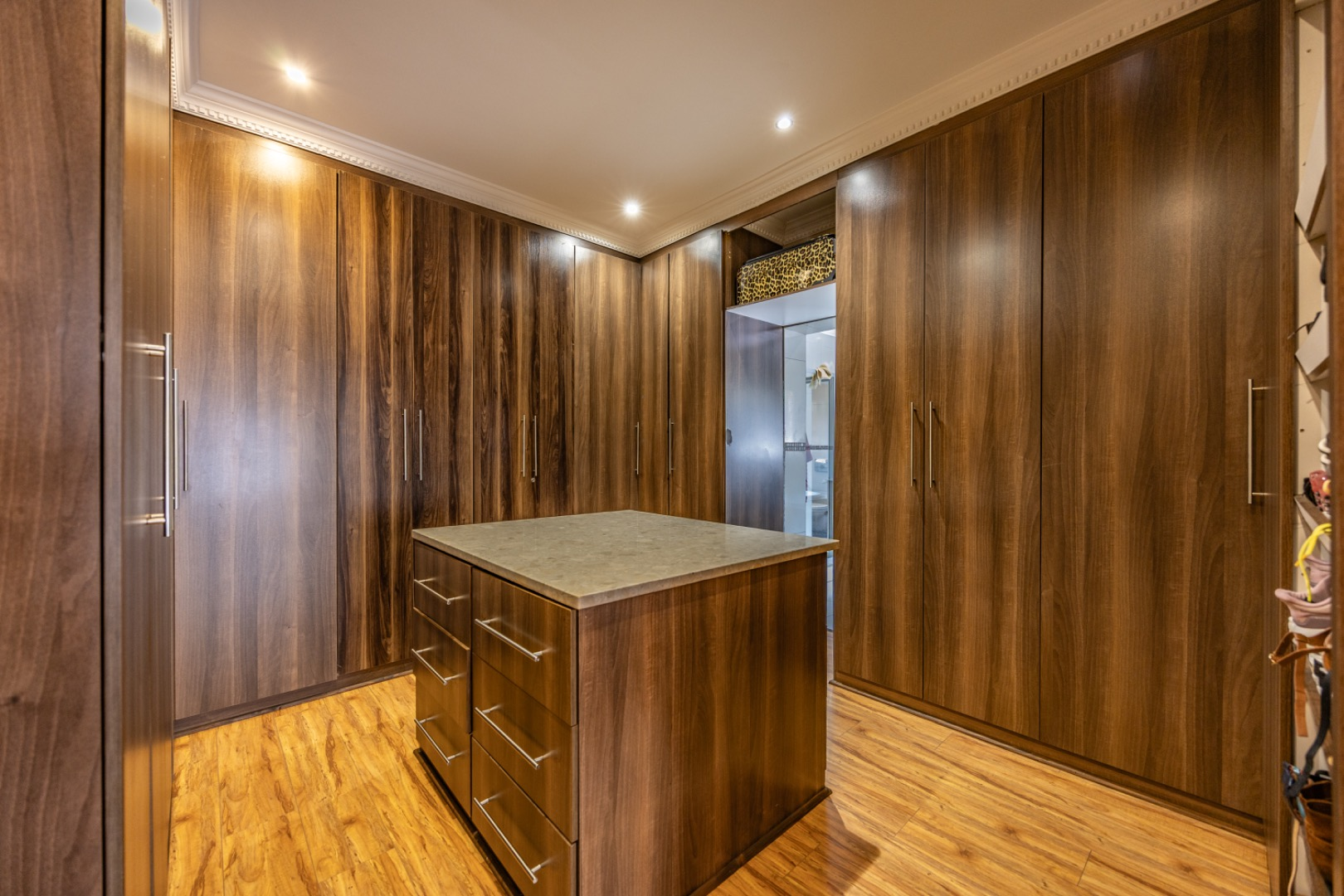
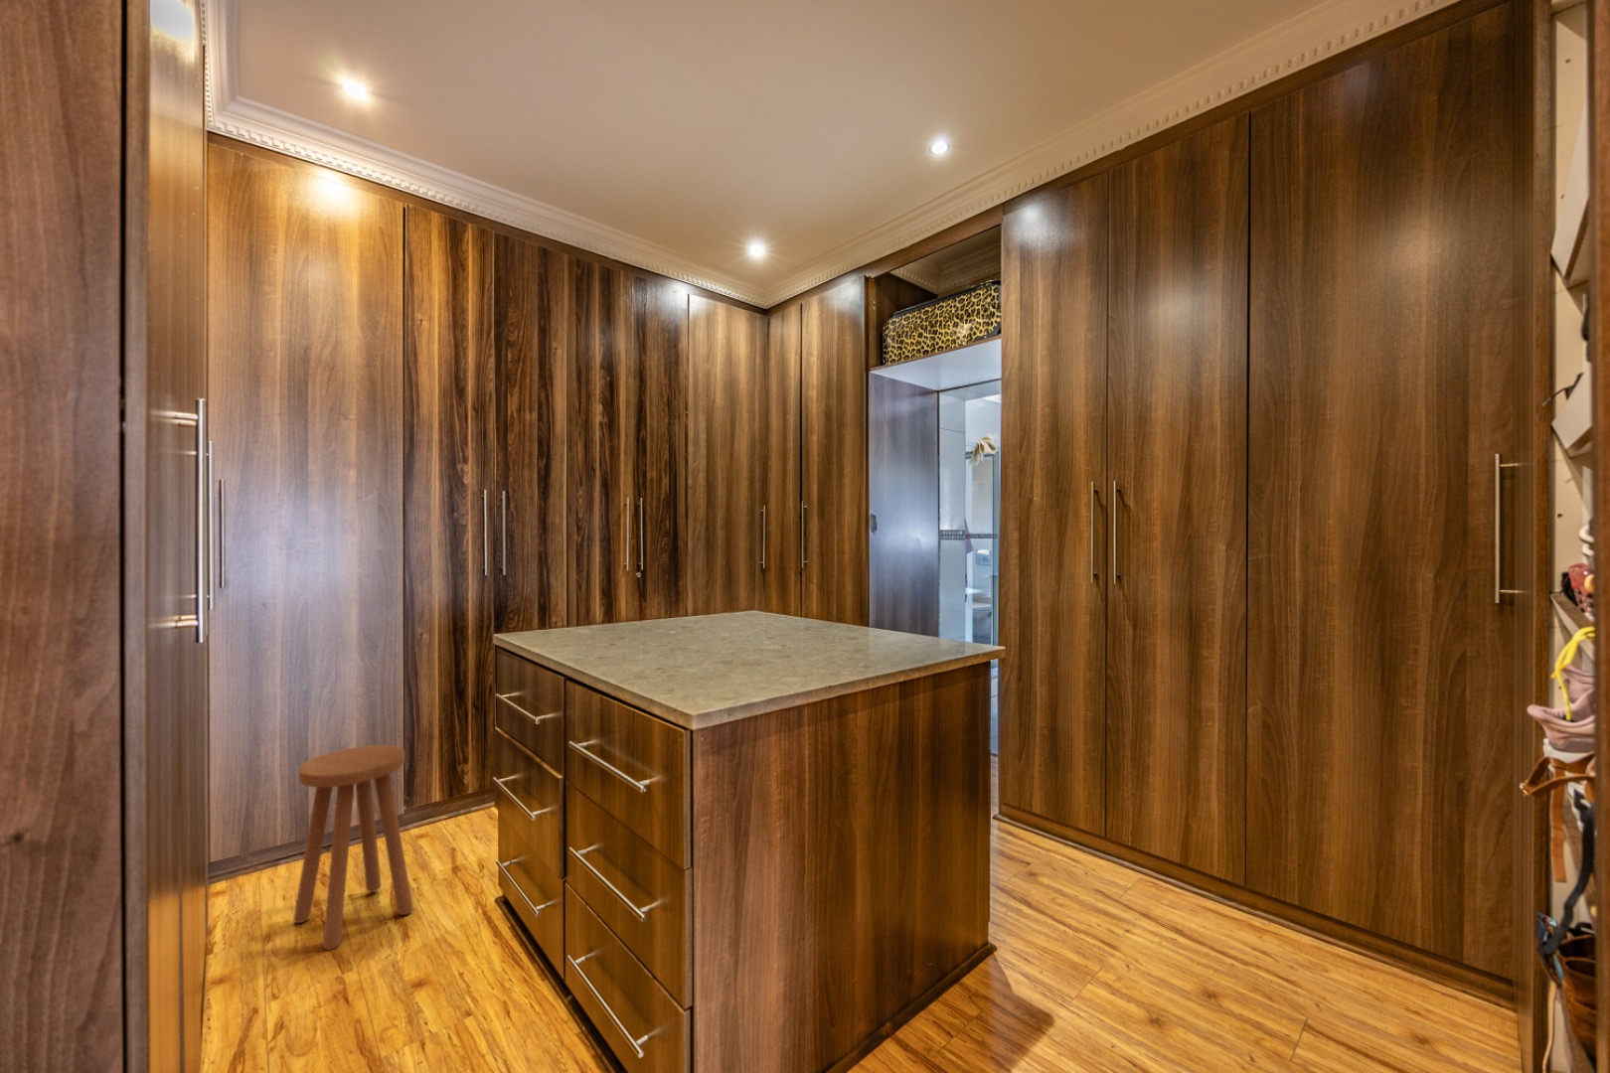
+ stool (349, 837)
